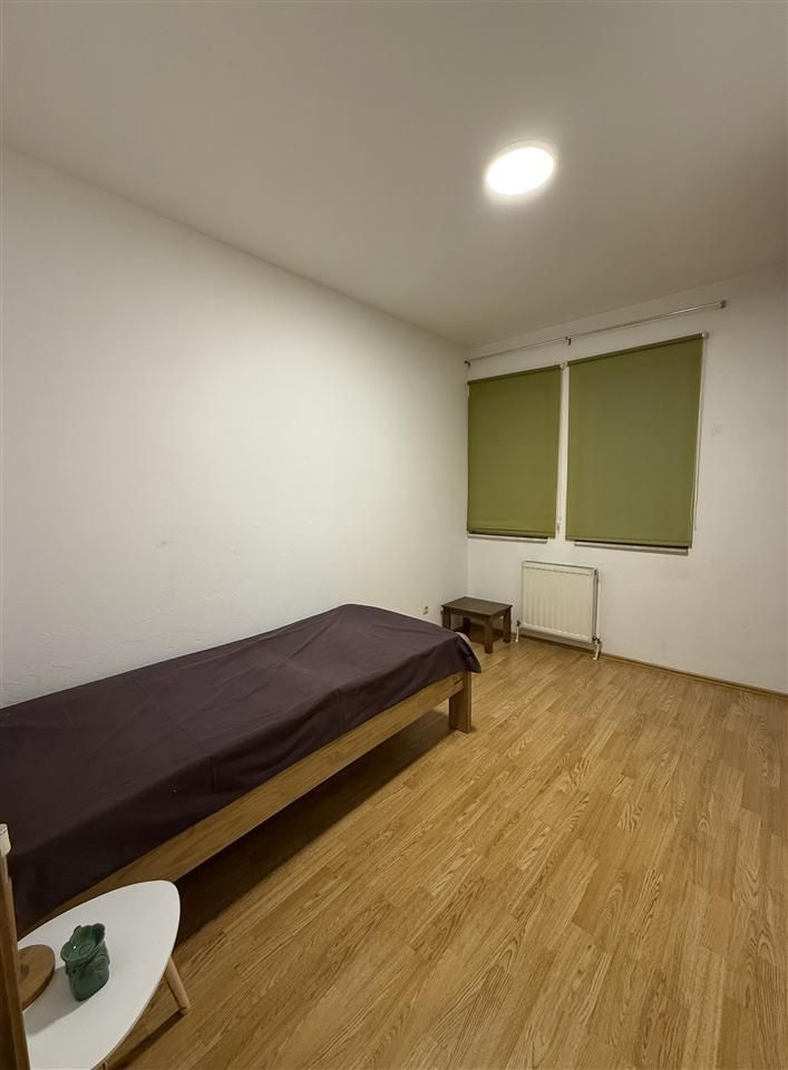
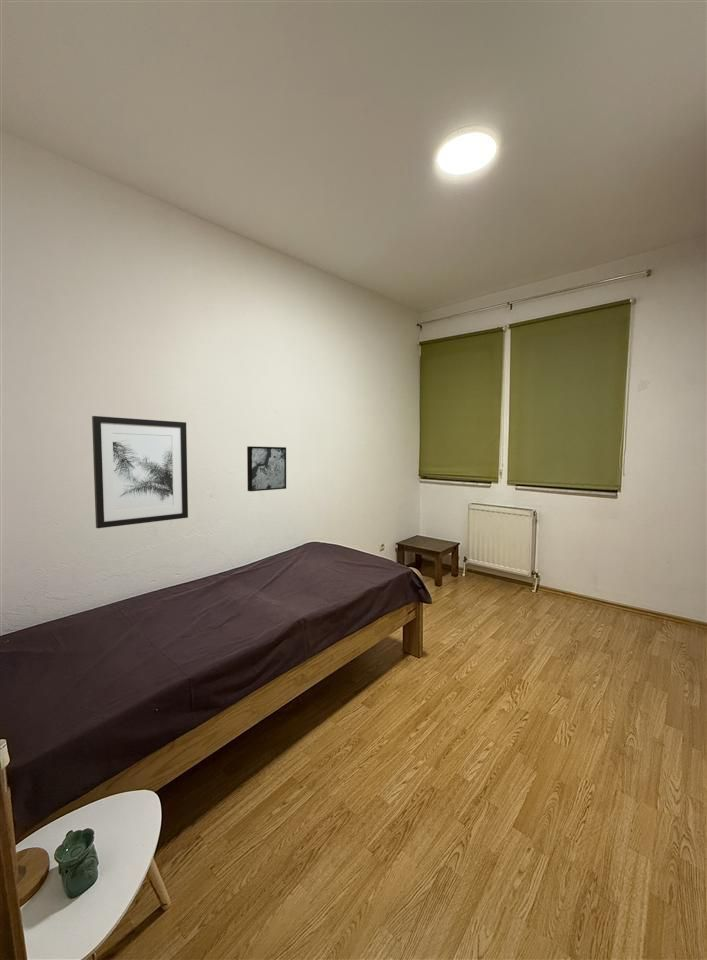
+ wall art (144, 471)
+ wall art (267, 468)
